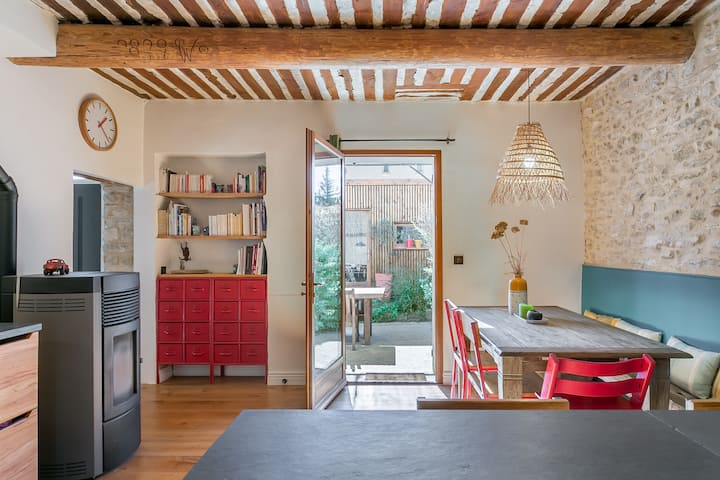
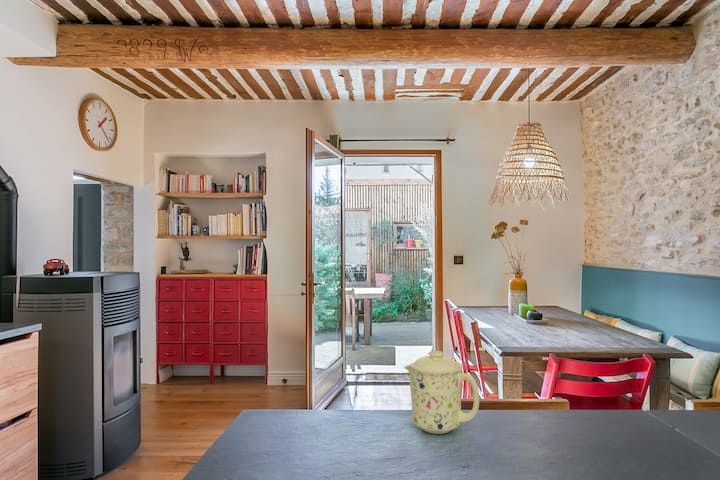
+ mug (440, 390)
